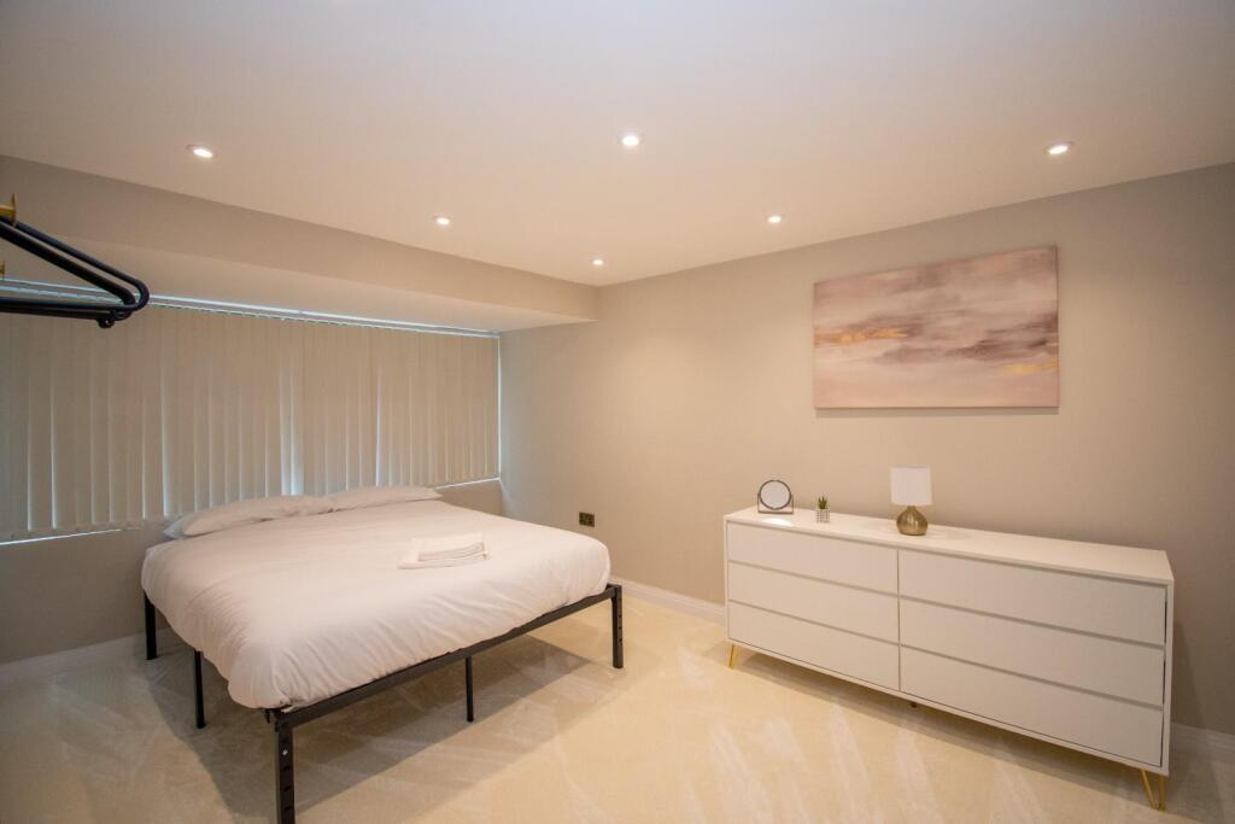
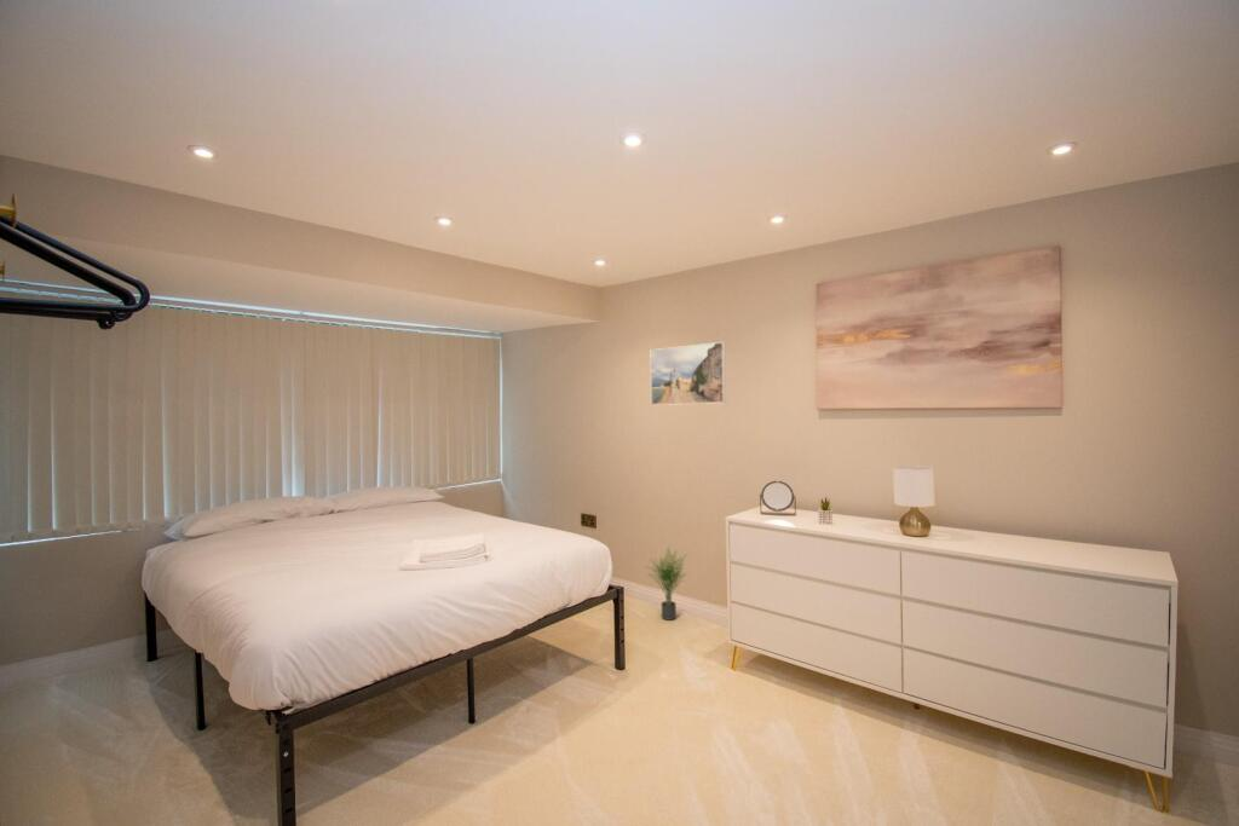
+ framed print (686, 375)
+ potted plant (664, 580)
